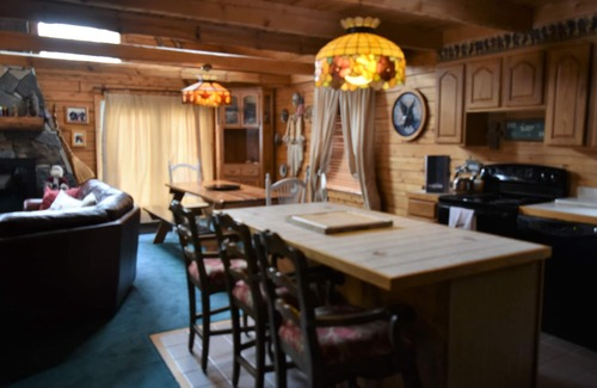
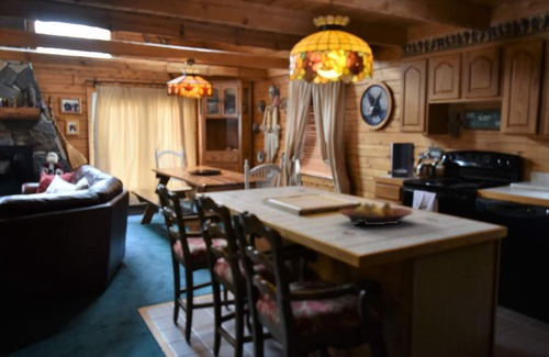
+ fruit bowl (376, 212)
